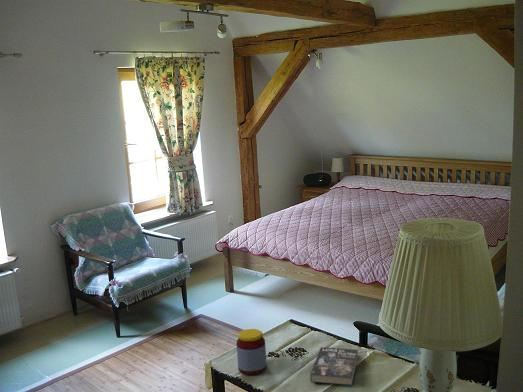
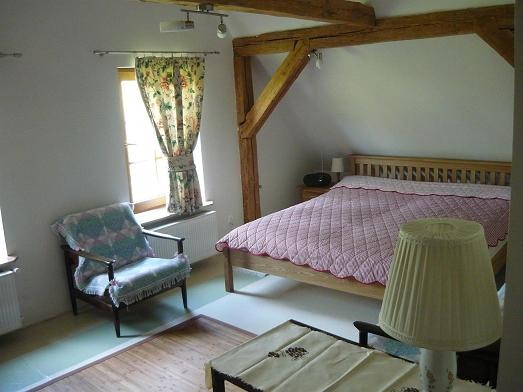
- jar (251, 350)
- book (335, 365)
